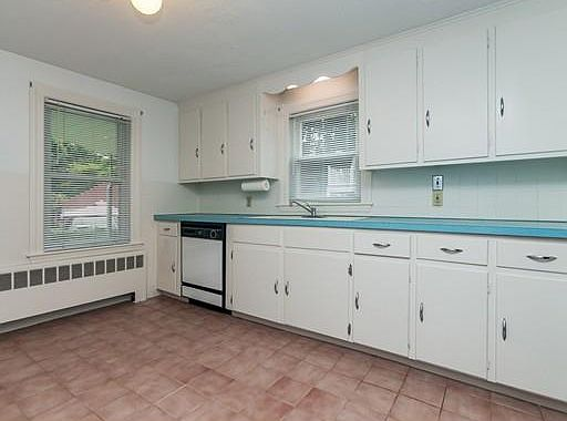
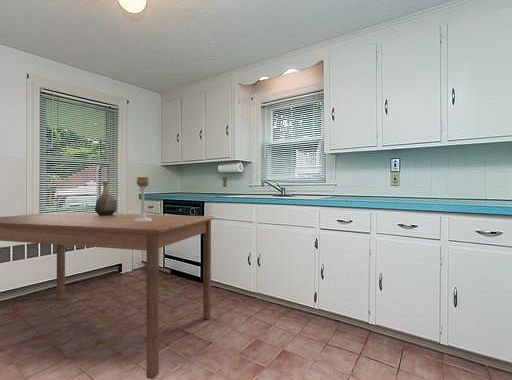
+ dining table (94, 246)
+ candle holder (142, 198)
+ vase (106, 198)
